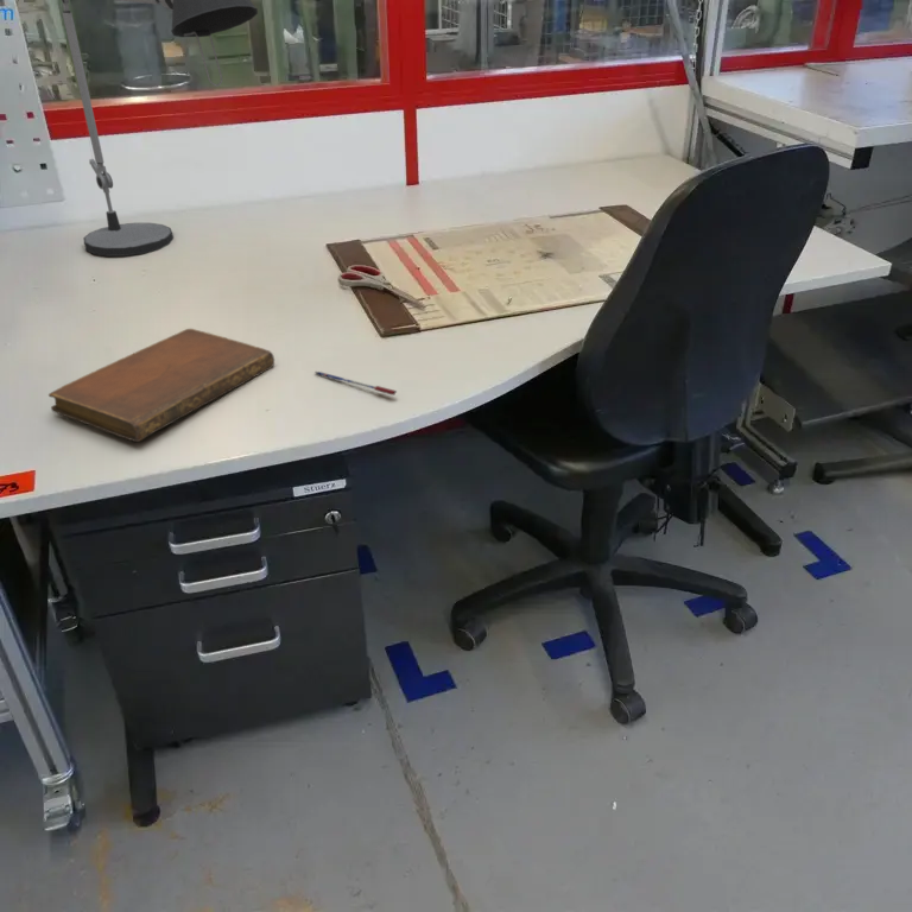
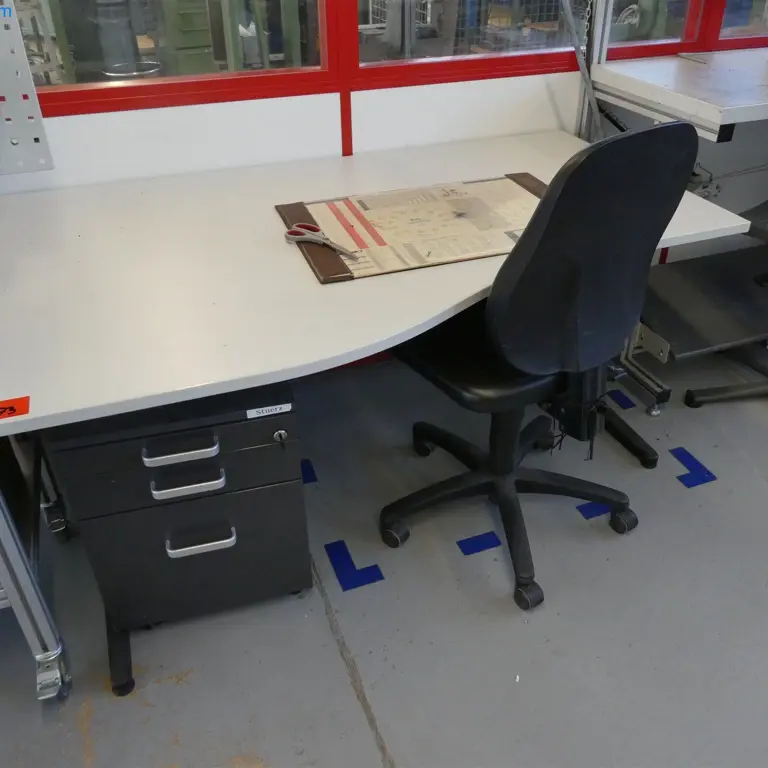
- notebook (166, 379)
- pen (354, 381)
- desk lamp (96, 129)
